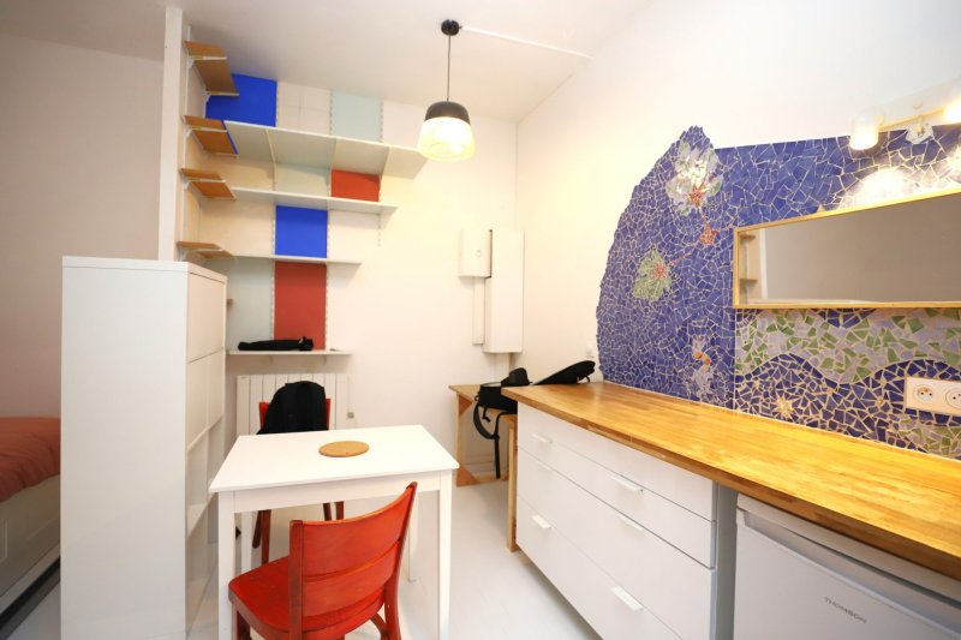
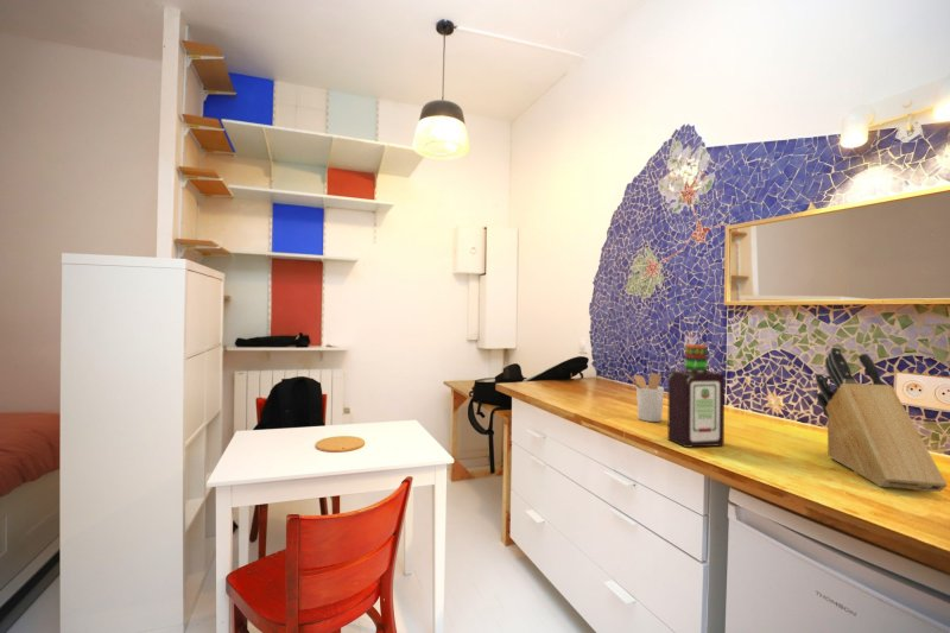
+ knife block (868, 409)
+ bottle (695, 393)
+ utensil holder (642, 394)
